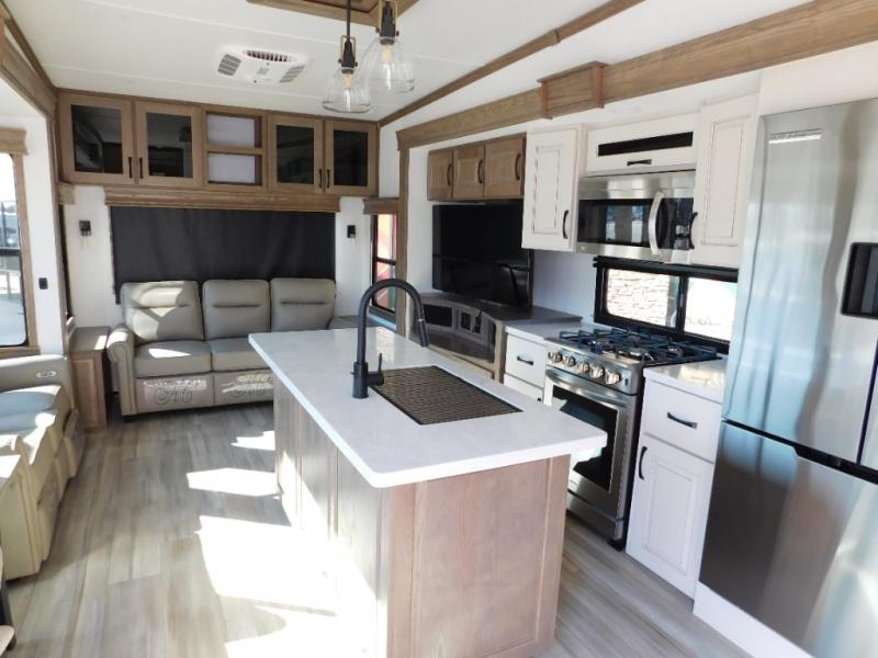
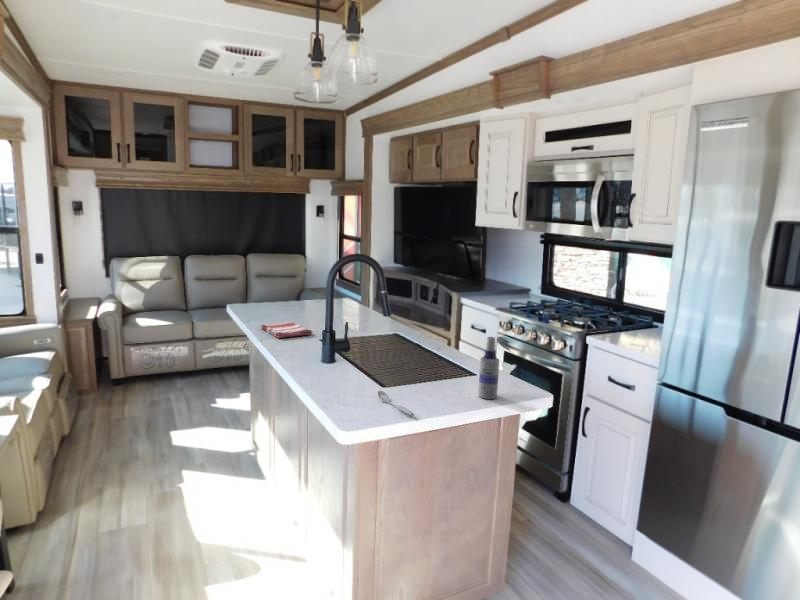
+ spray bottle (489, 367)
+ spoon (394, 404)
+ dish towel (285, 328)
